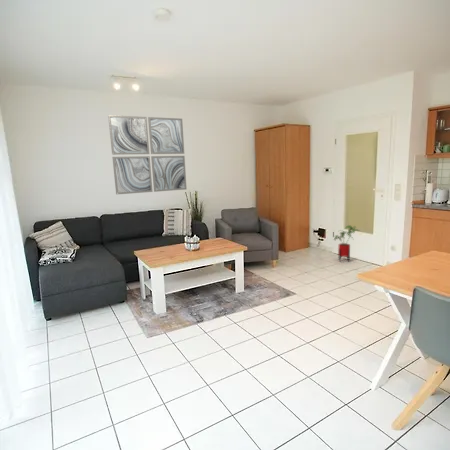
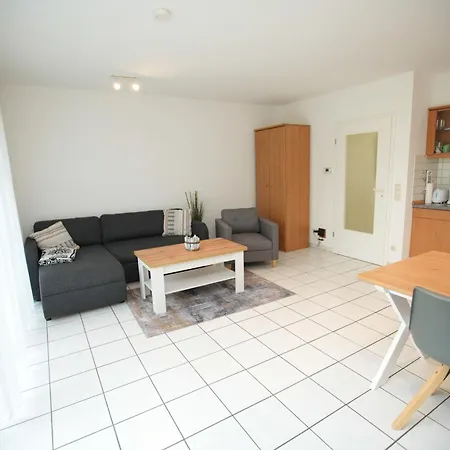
- wall art (149, 156)
- house plant (345, 243)
